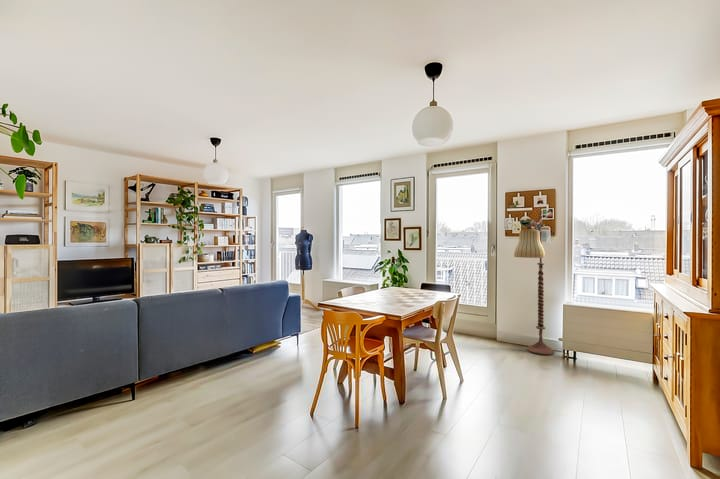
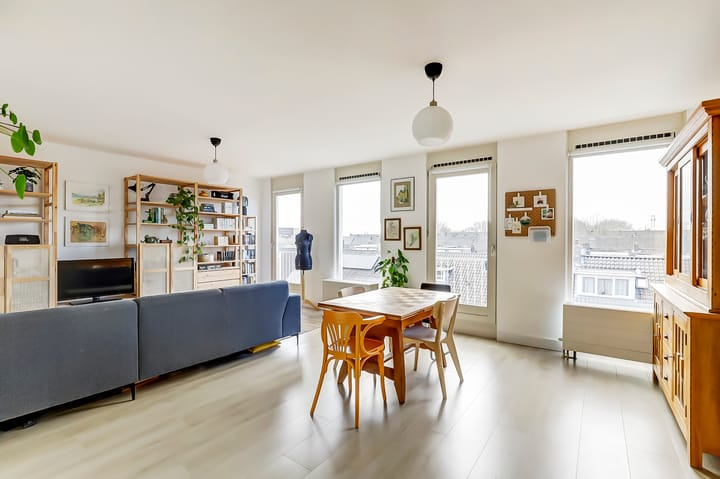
- floor lamp (538, 283)
